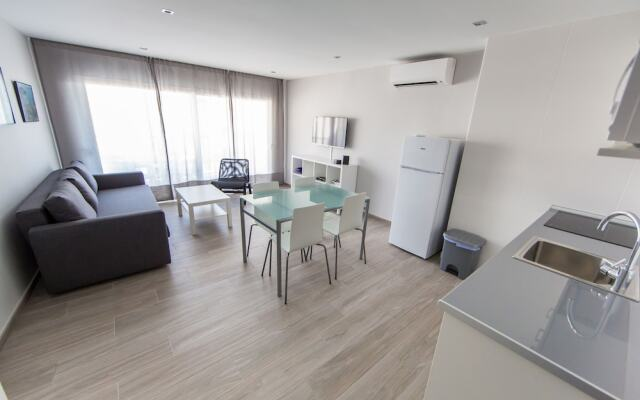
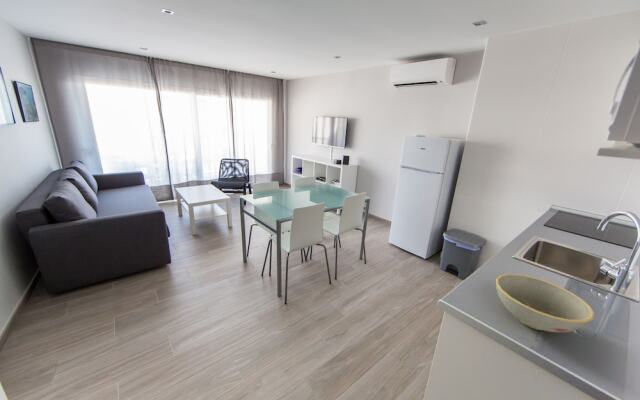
+ bowl (536, 308)
